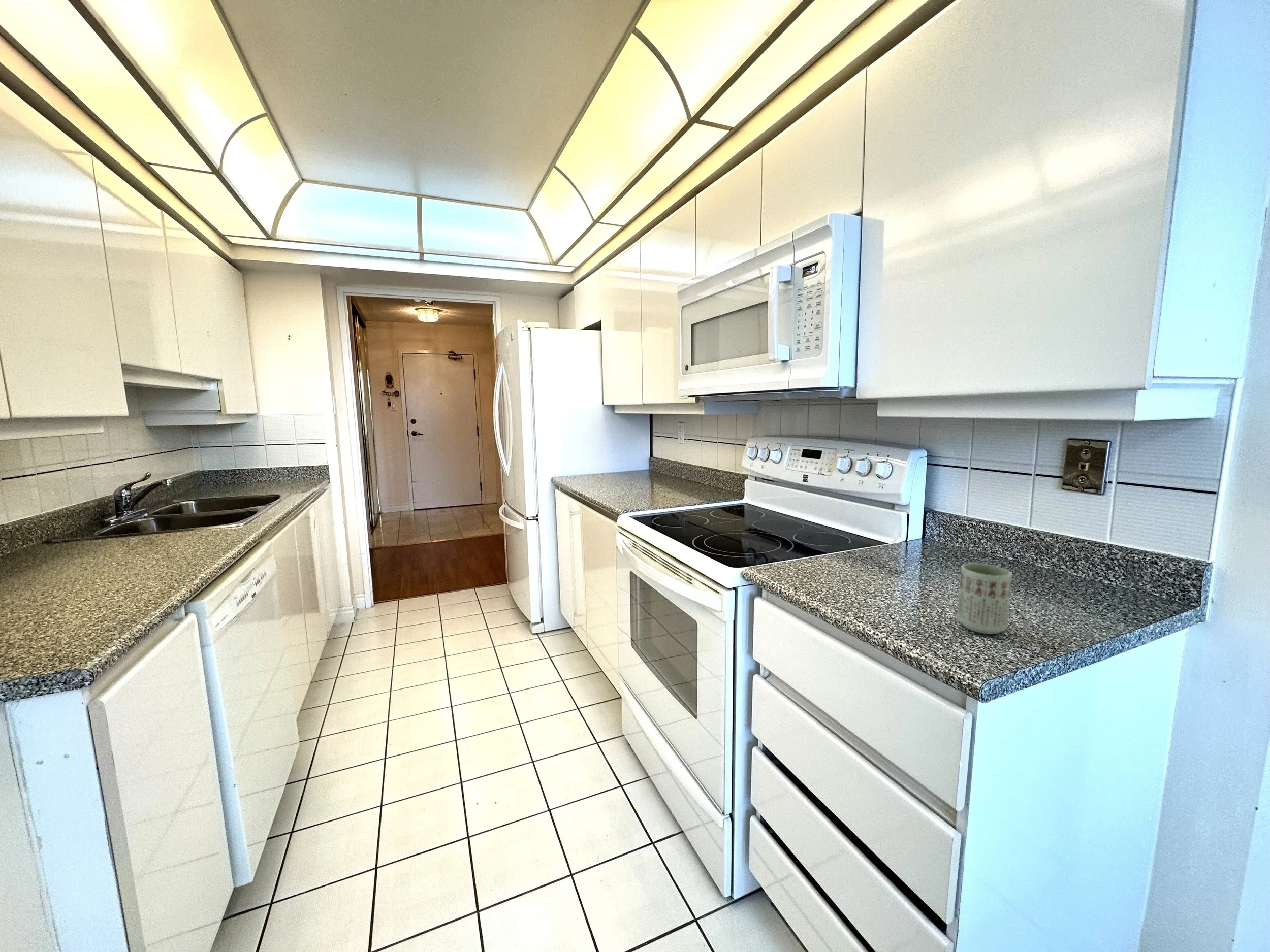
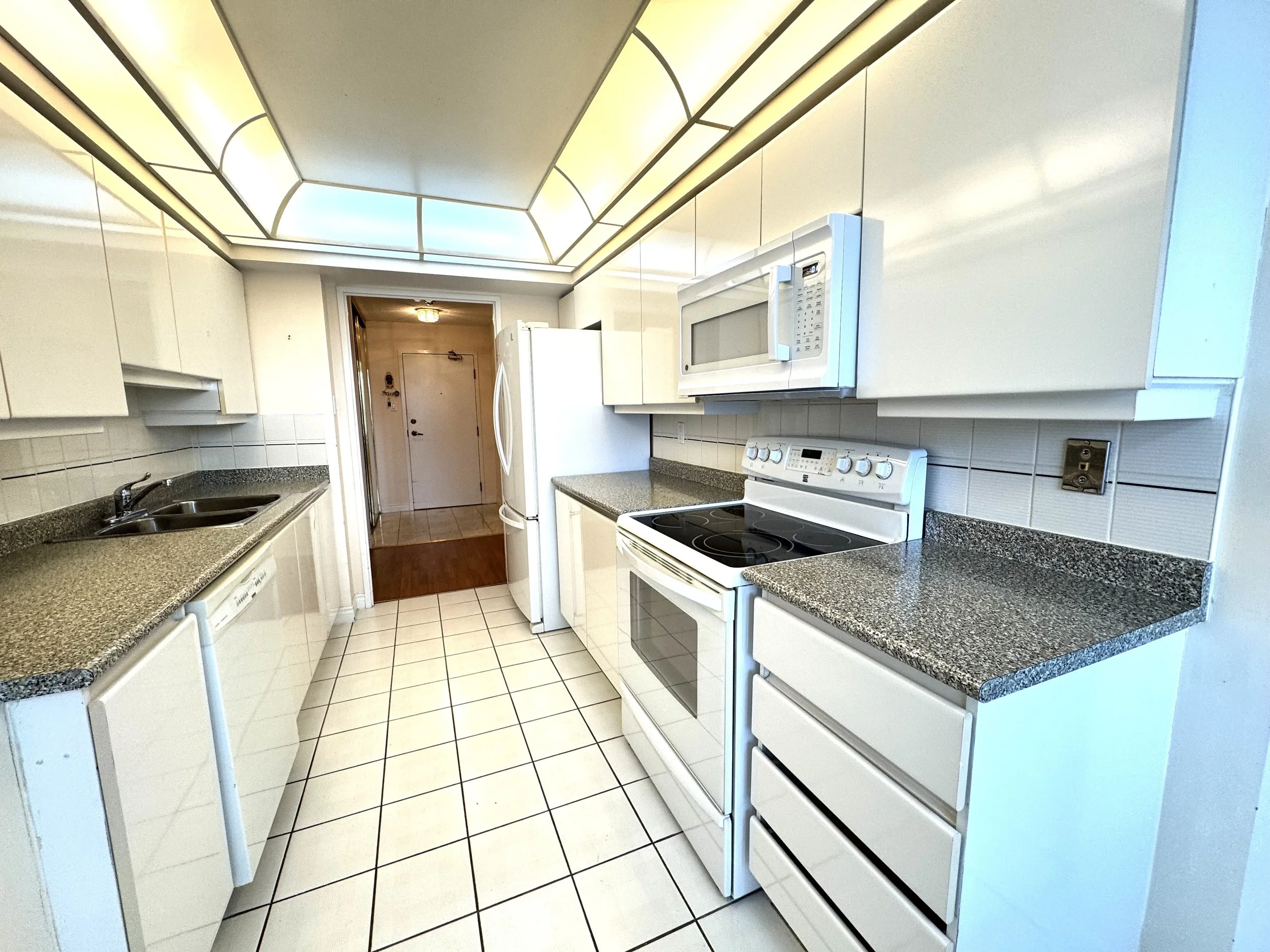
- cup (983, 598)
